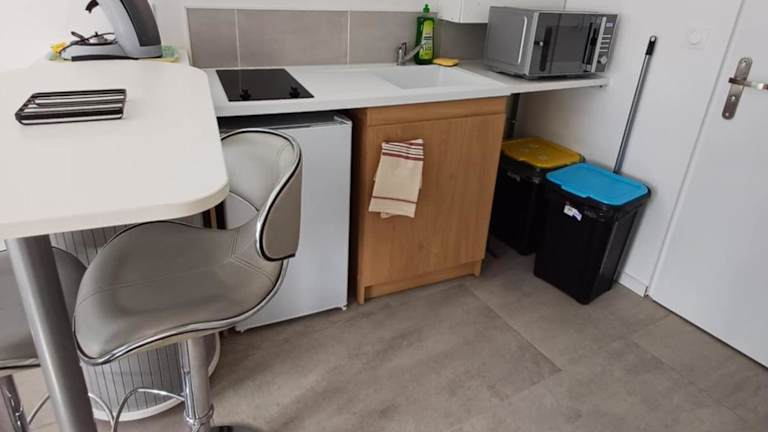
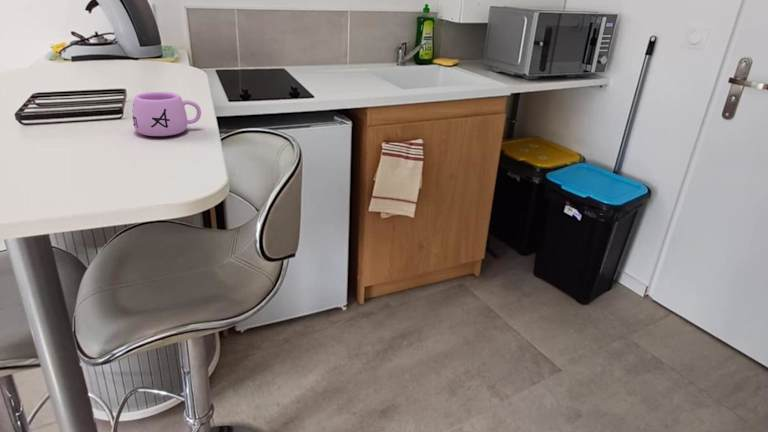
+ mug (167, 113)
